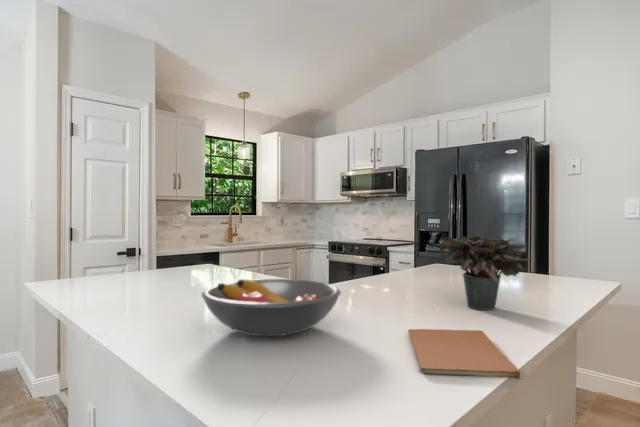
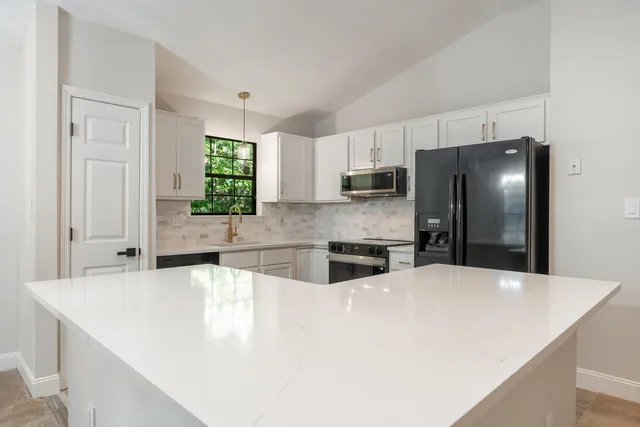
- fruit bowl (272, 304)
- book (455, 349)
- potted plant (482, 271)
